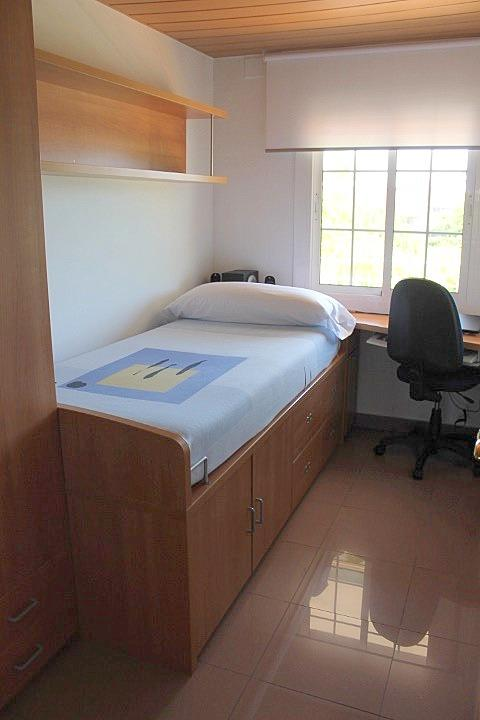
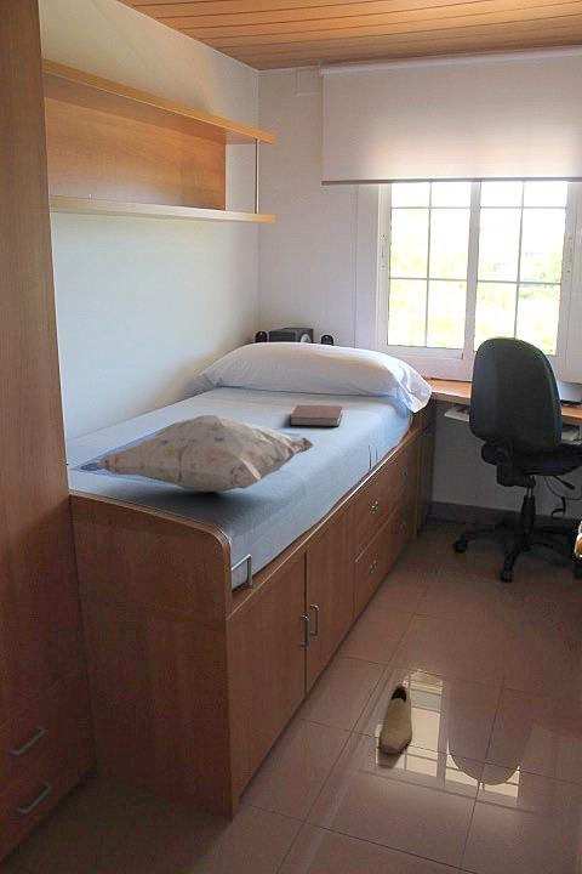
+ shoe (396, 716)
+ notebook (316, 415)
+ decorative pillow (211, 453)
